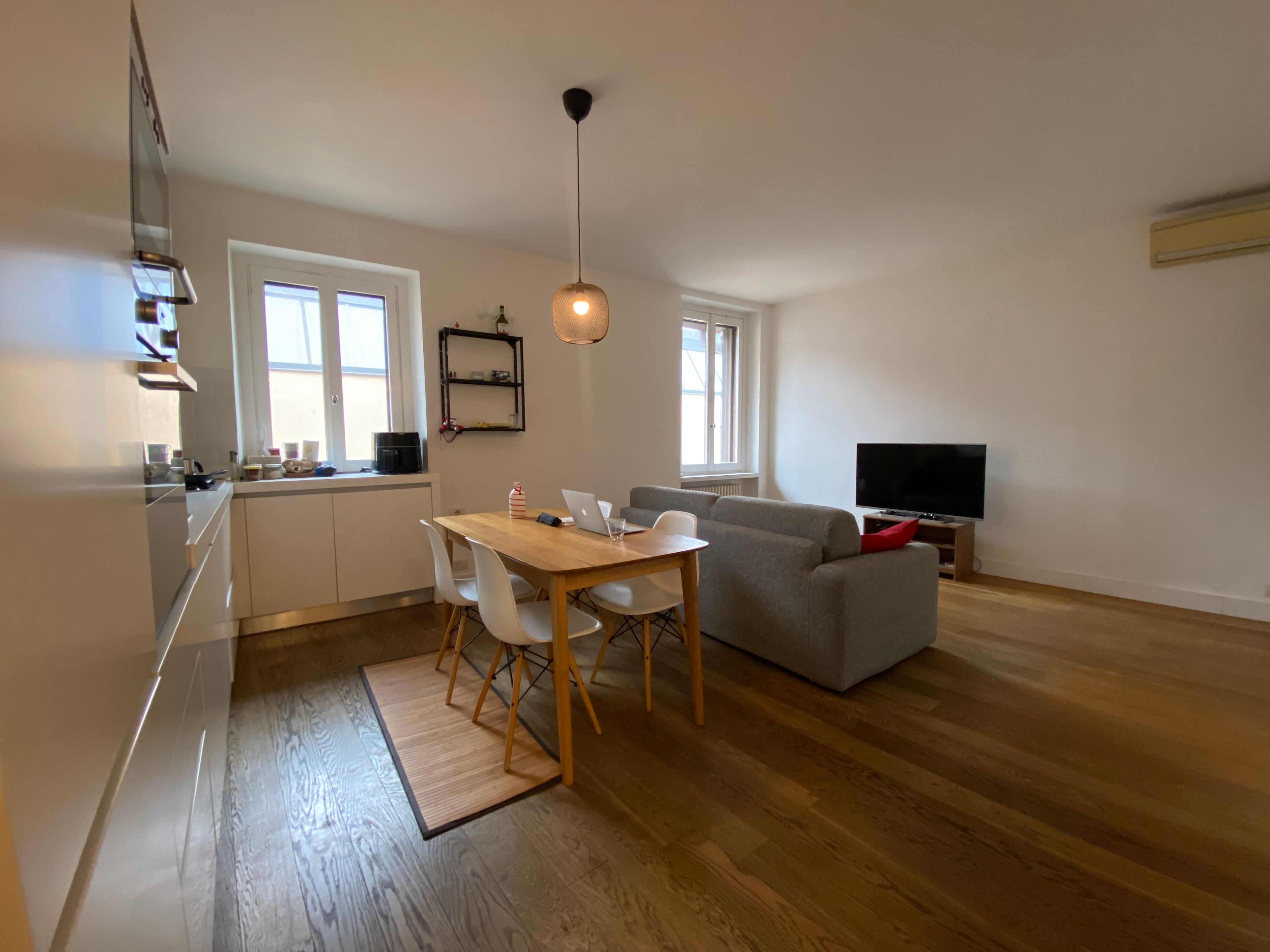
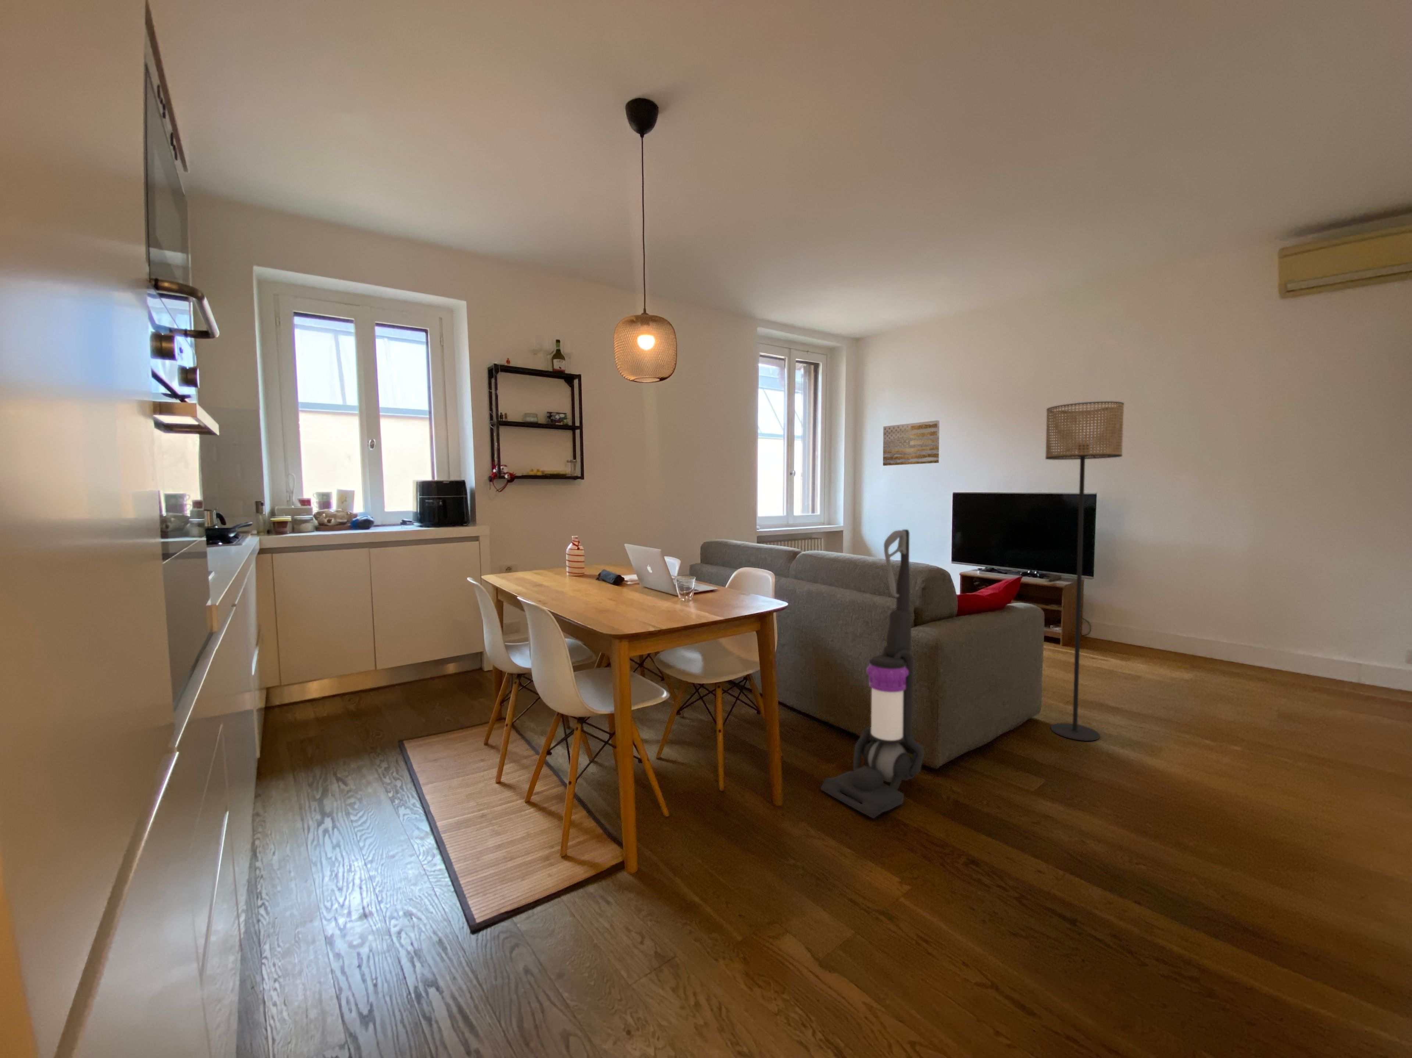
+ vacuum cleaner (882, 661)
+ wall art (909, 443)
+ floor lamp (1080, 572)
